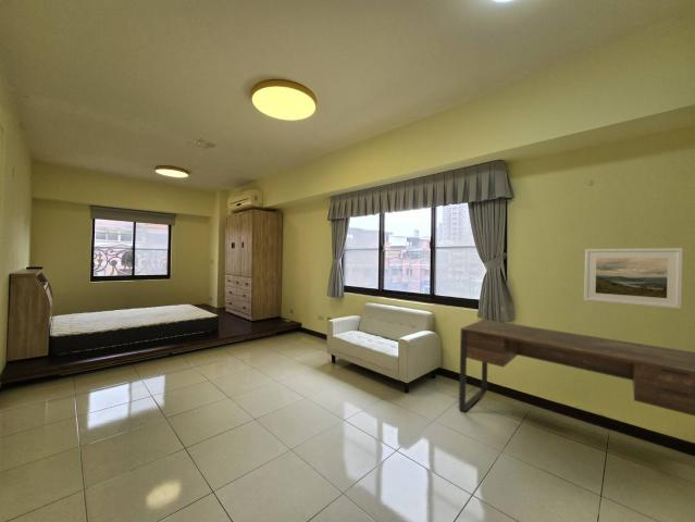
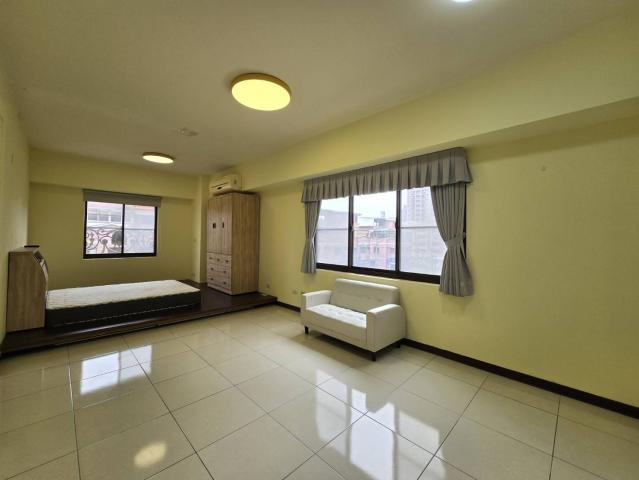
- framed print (629, 276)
- desk (572, 366)
